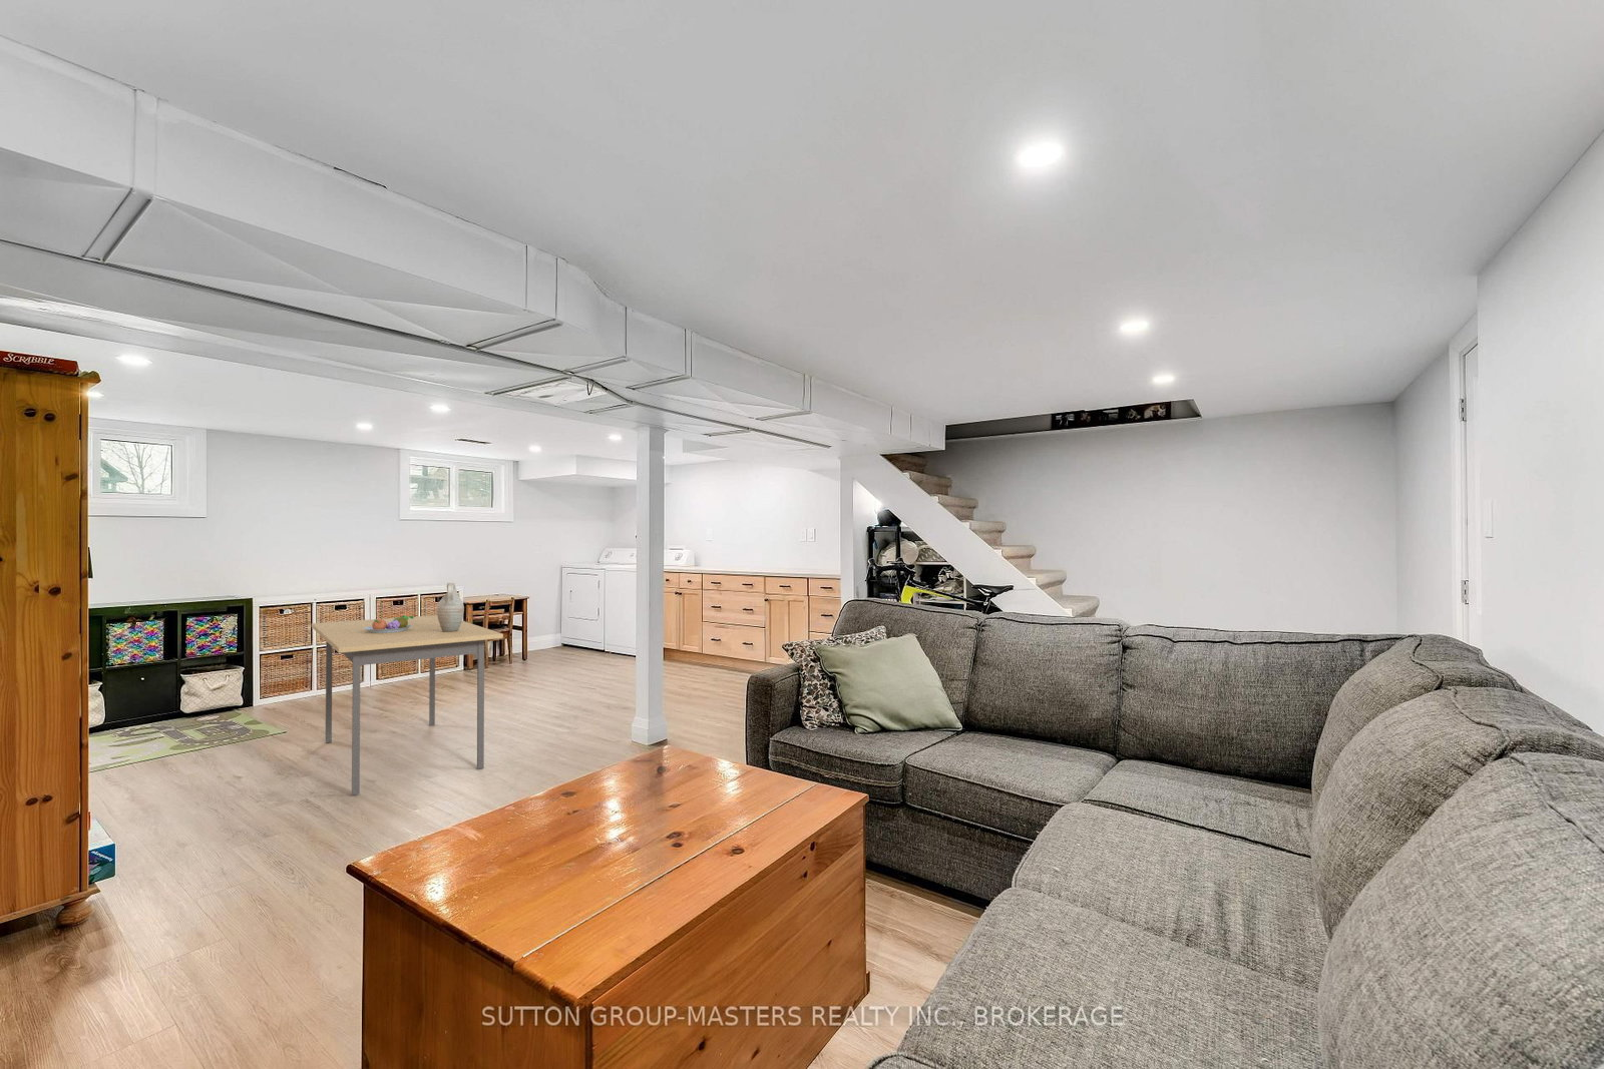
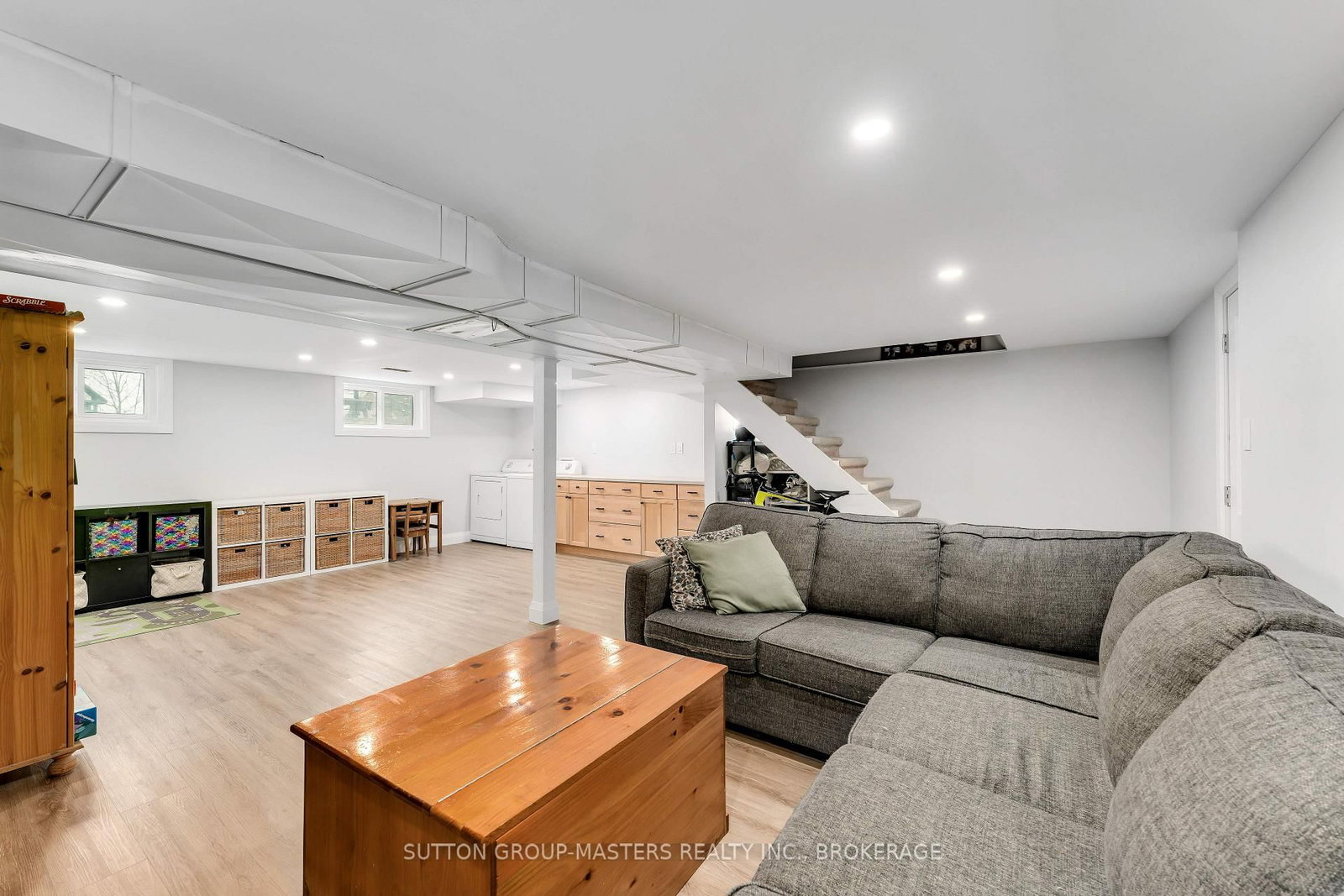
- fruit bowl (390, 622)
- dining table (430, 691)
- pitcher (450, 606)
